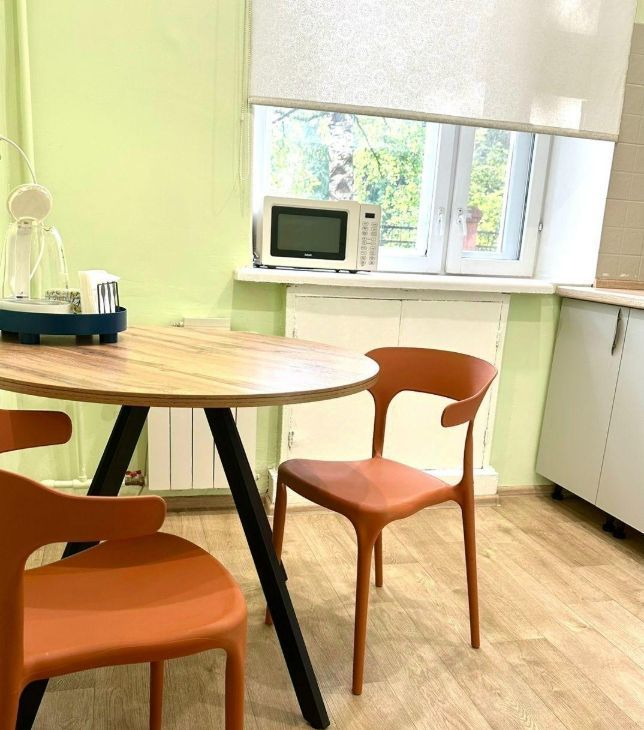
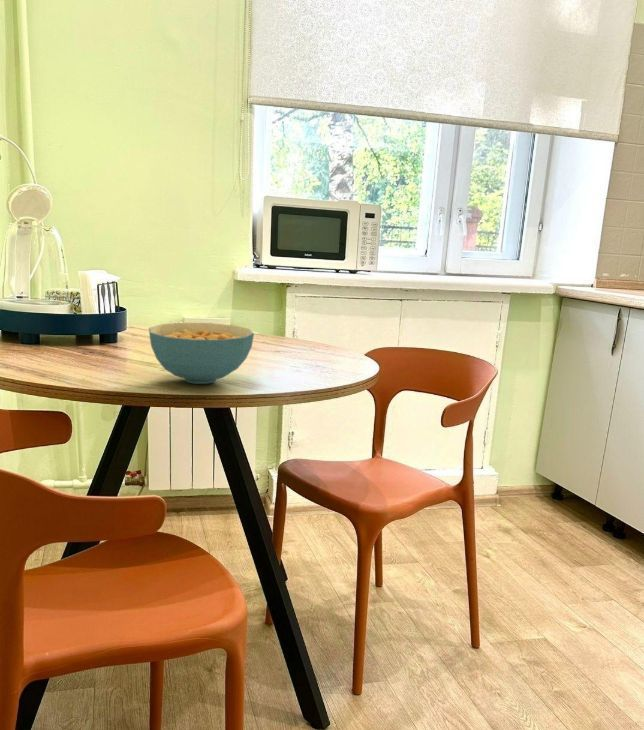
+ cereal bowl (200, 355)
